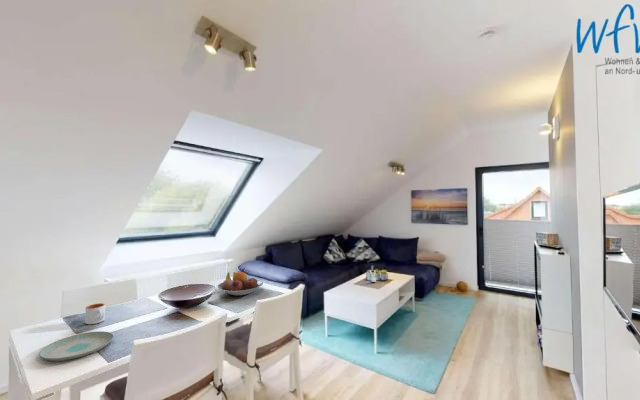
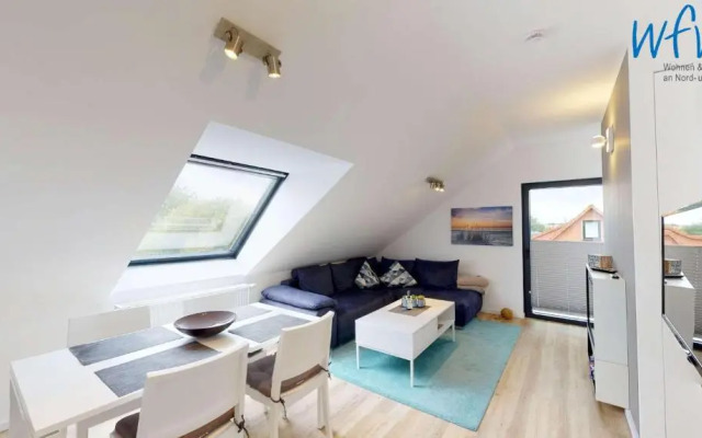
- plate (78, 345)
- fruit bowl (240, 282)
- mug (96, 313)
